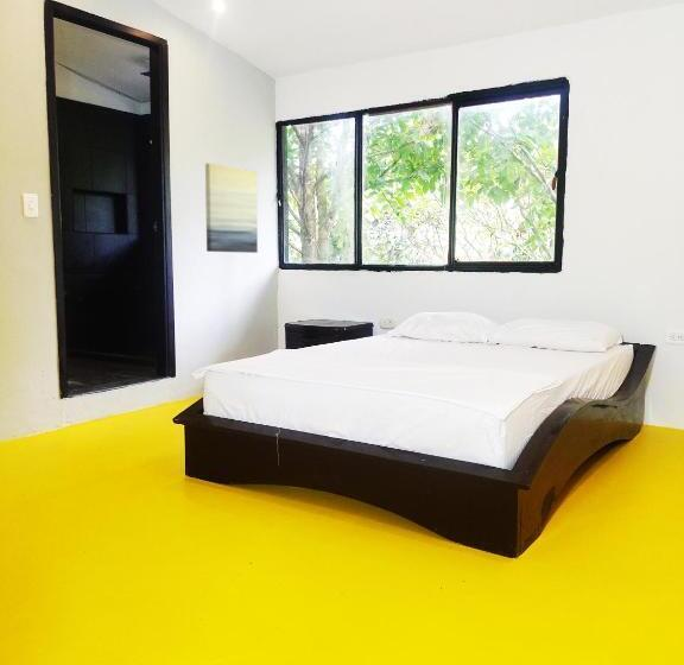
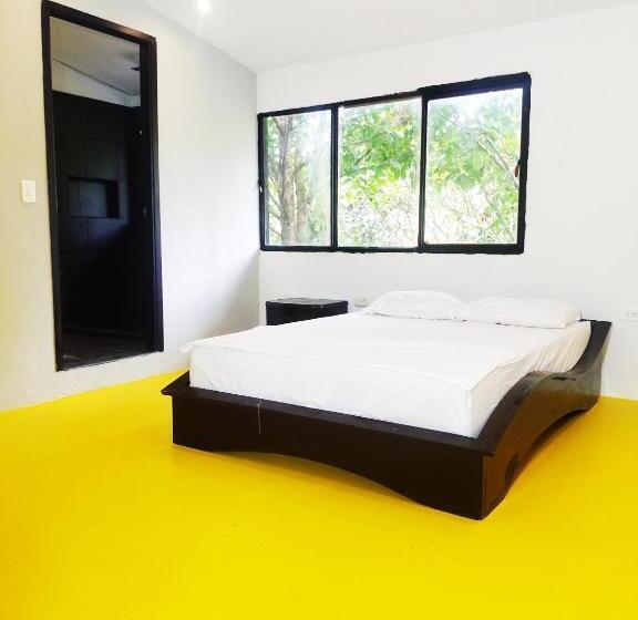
- wall art (232, 210)
